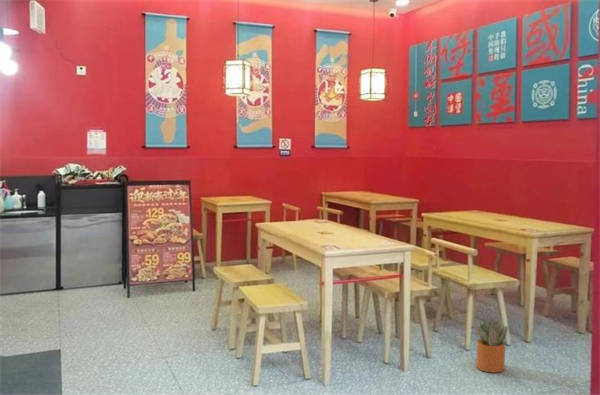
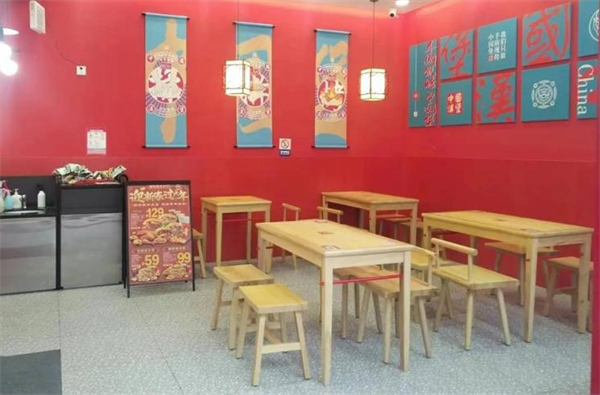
- potted plant (489, 344)
